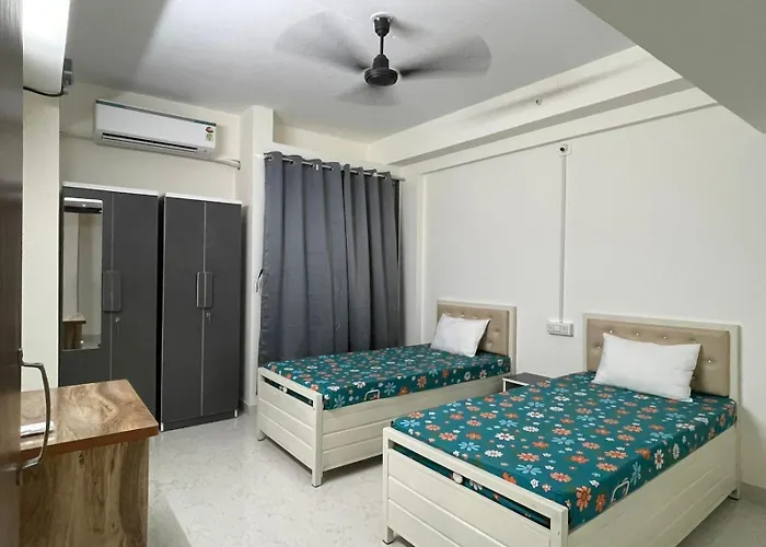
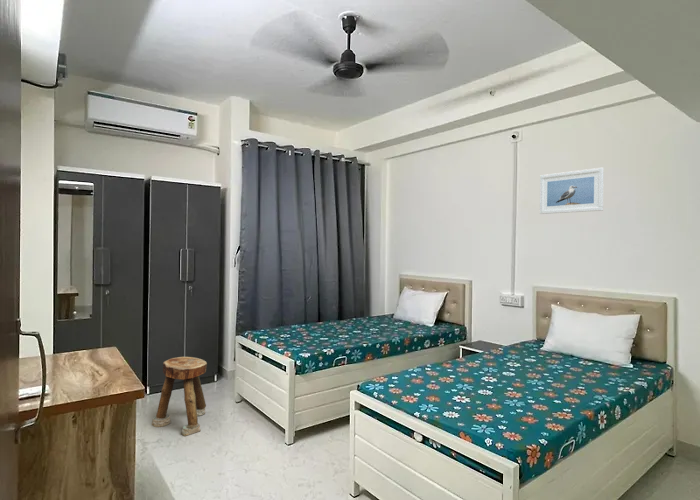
+ stool (186, 391)
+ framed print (569, 192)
